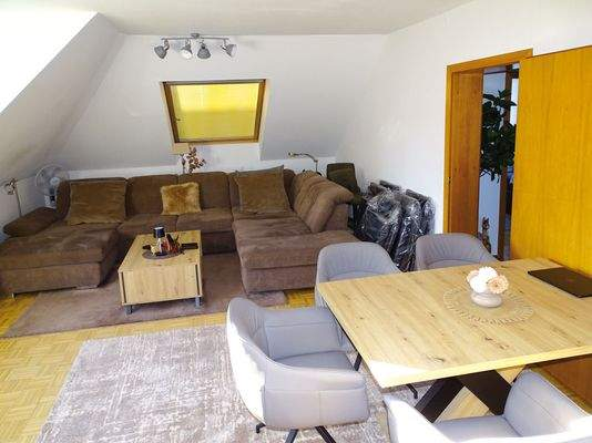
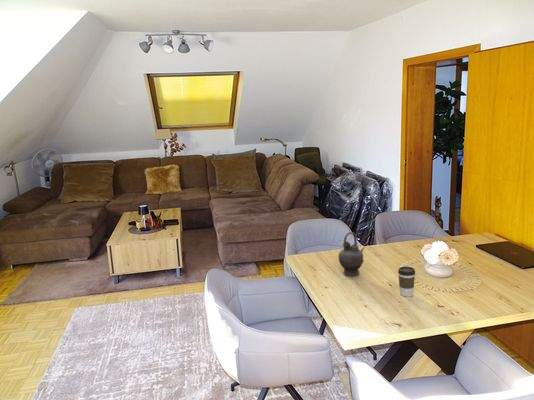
+ teapot (353, 252)
+ coffee cup (406, 281)
